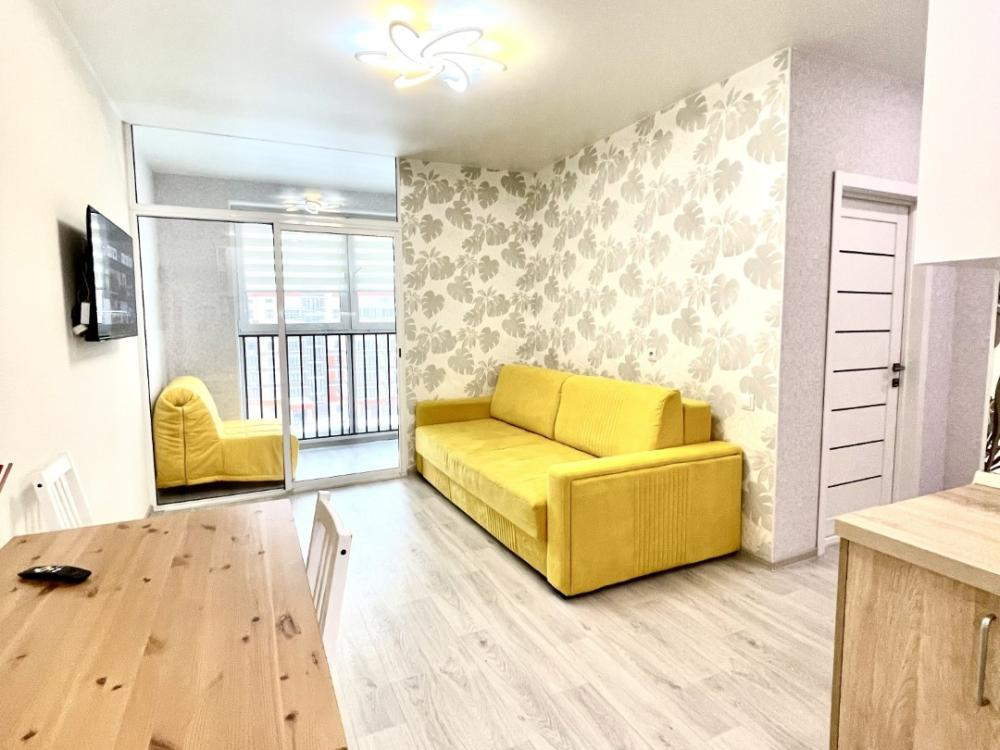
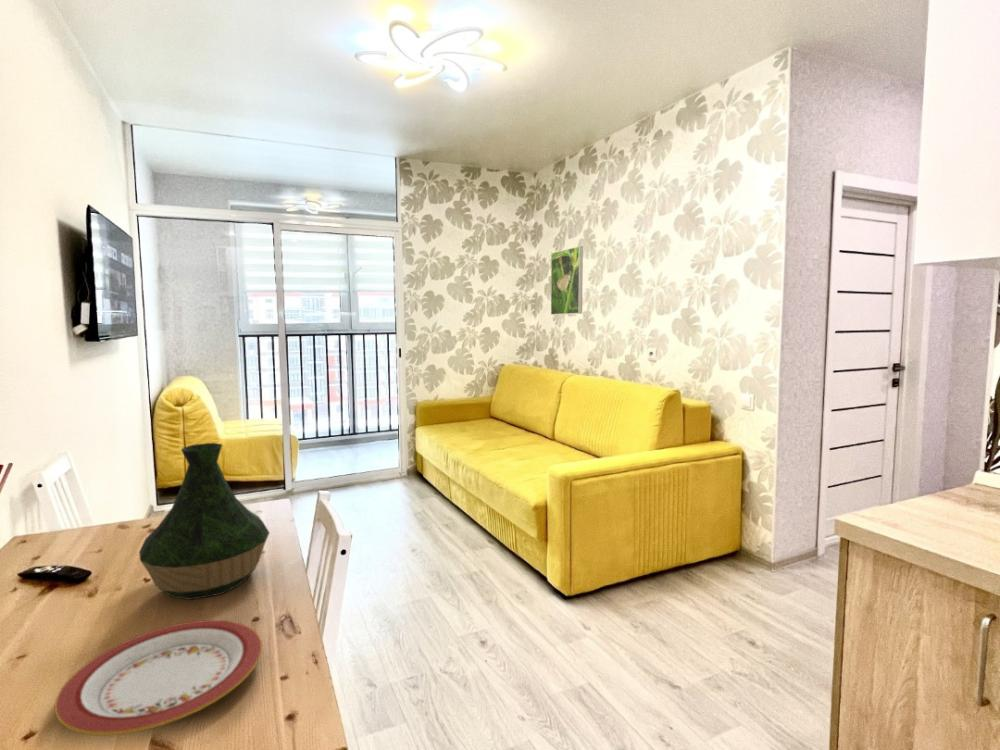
+ plate (167, 674)
+ vase (205, 514)
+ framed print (566, 282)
